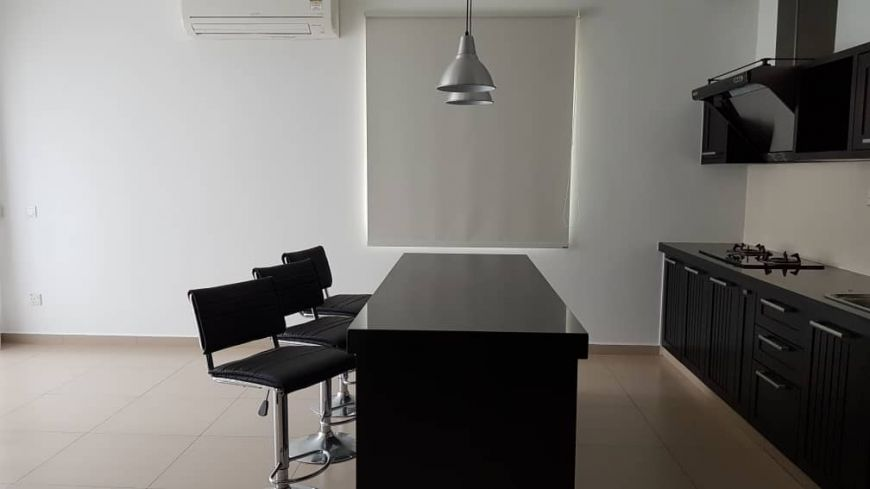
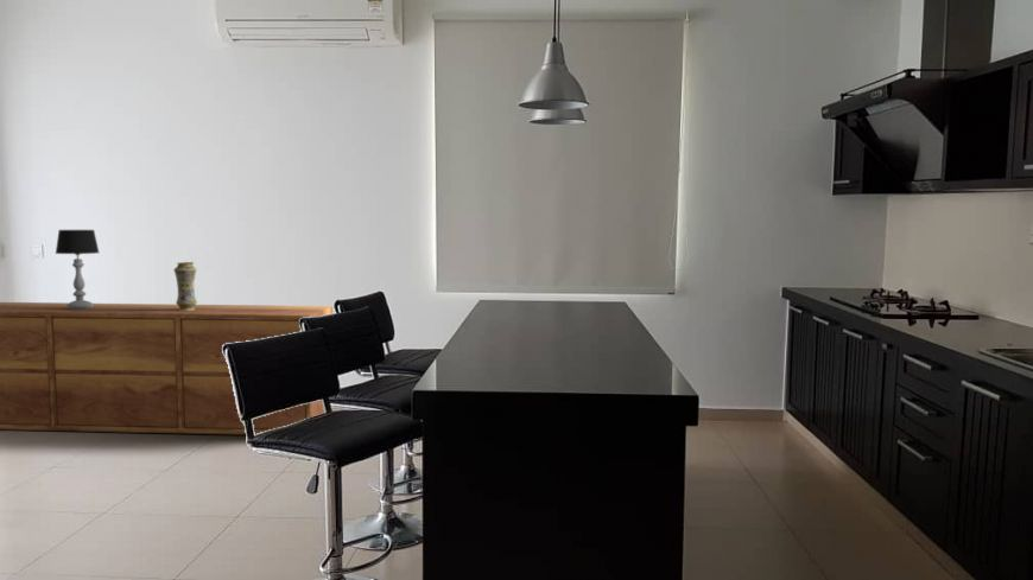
+ vase (185, 286)
+ sideboard (134, 365)
+ table lamp (77, 268)
